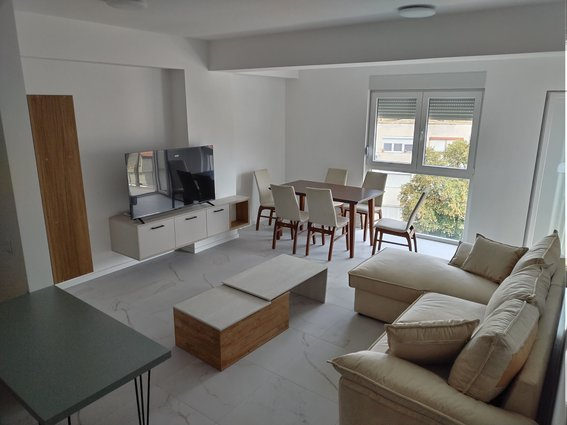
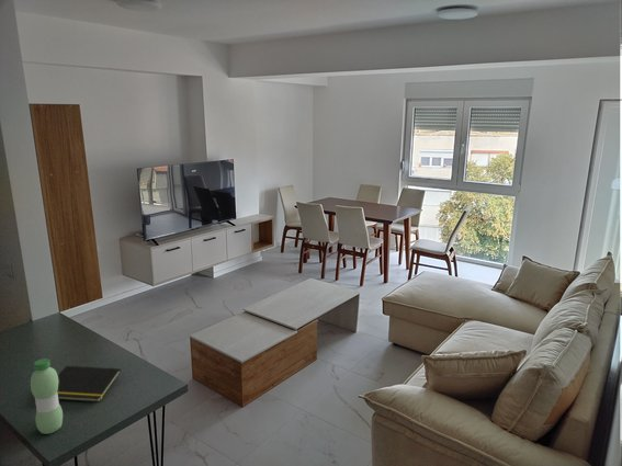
+ notepad (81, 383)
+ water bottle (46, 395)
